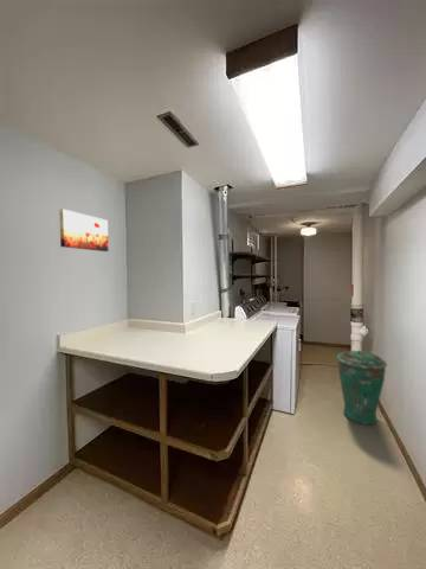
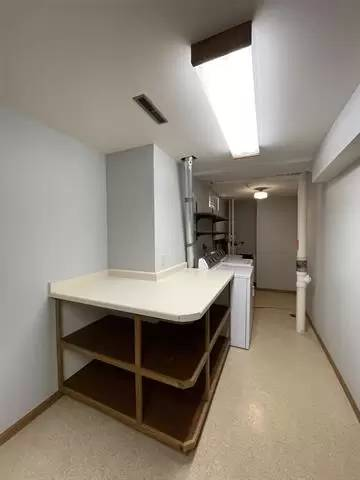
- trash can (360, 383)
- wall art (85, 232)
